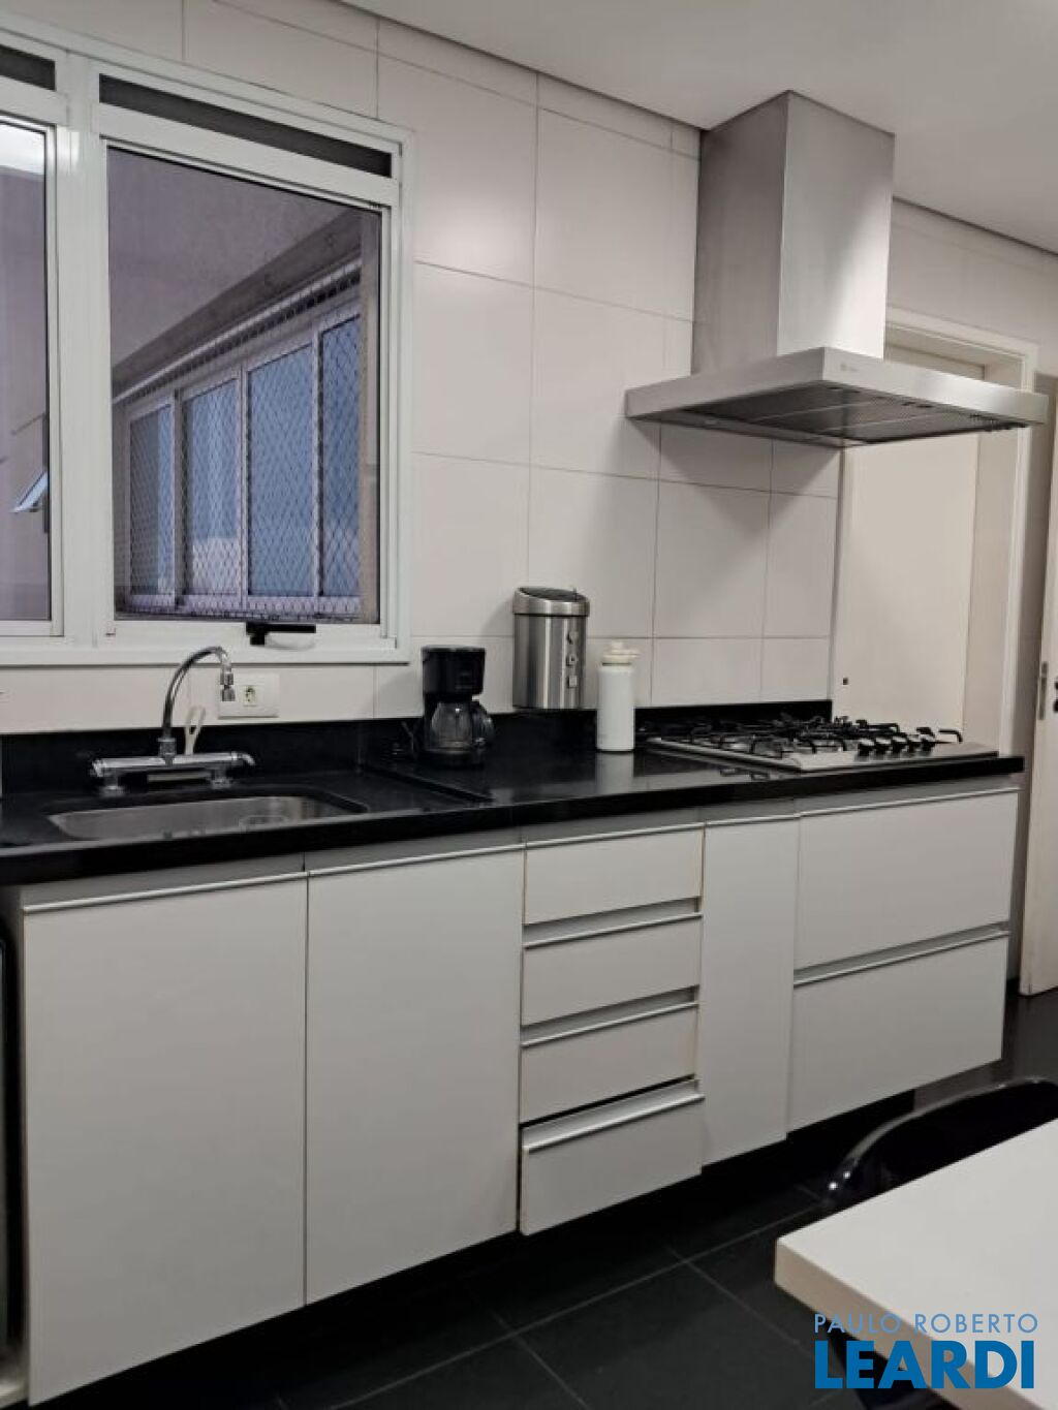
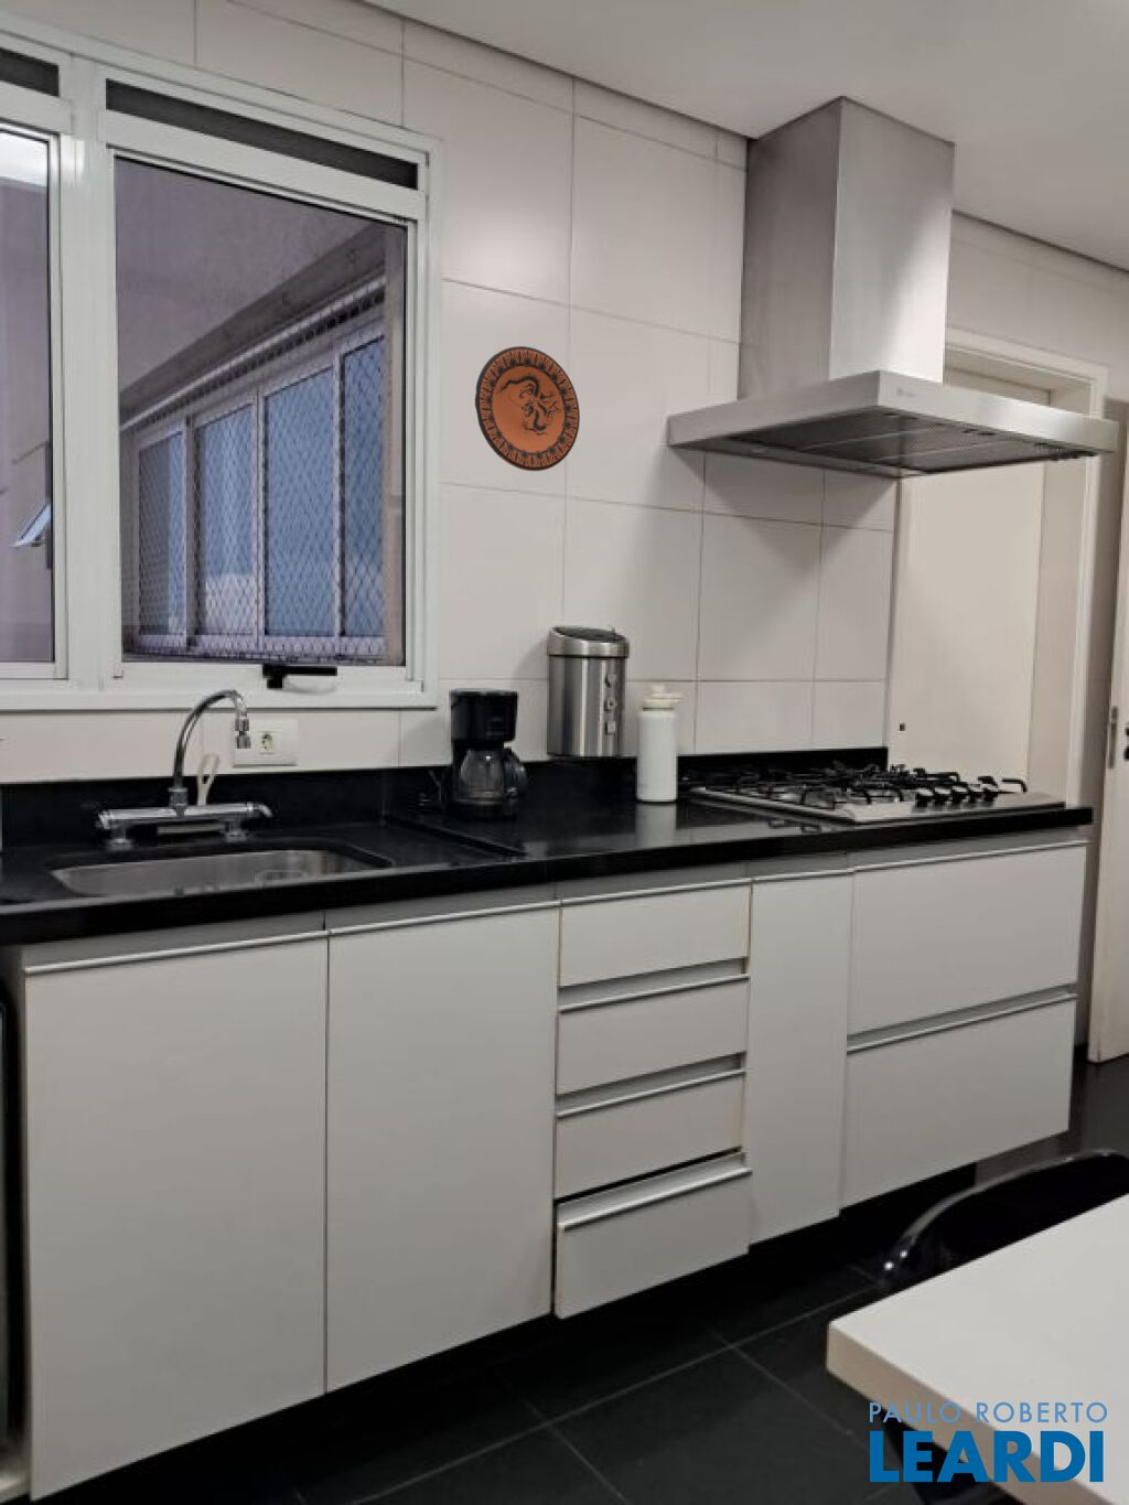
+ decorative plate (527, 409)
